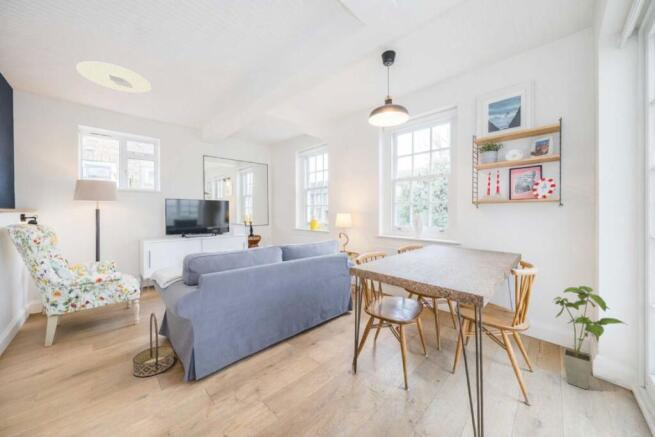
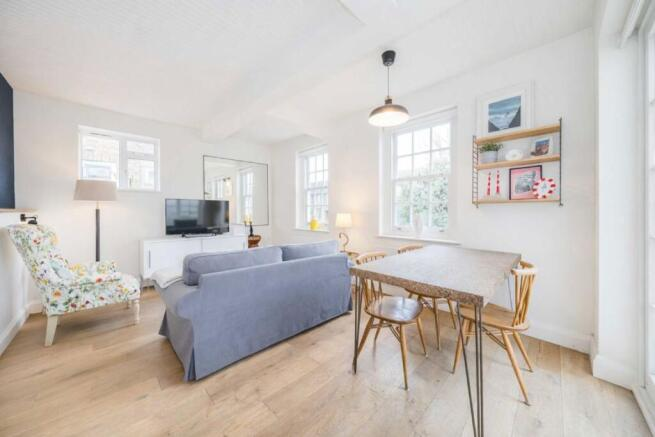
- ceiling light (116, 76)
- house plant (587, 336)
- basket (151, 339)
